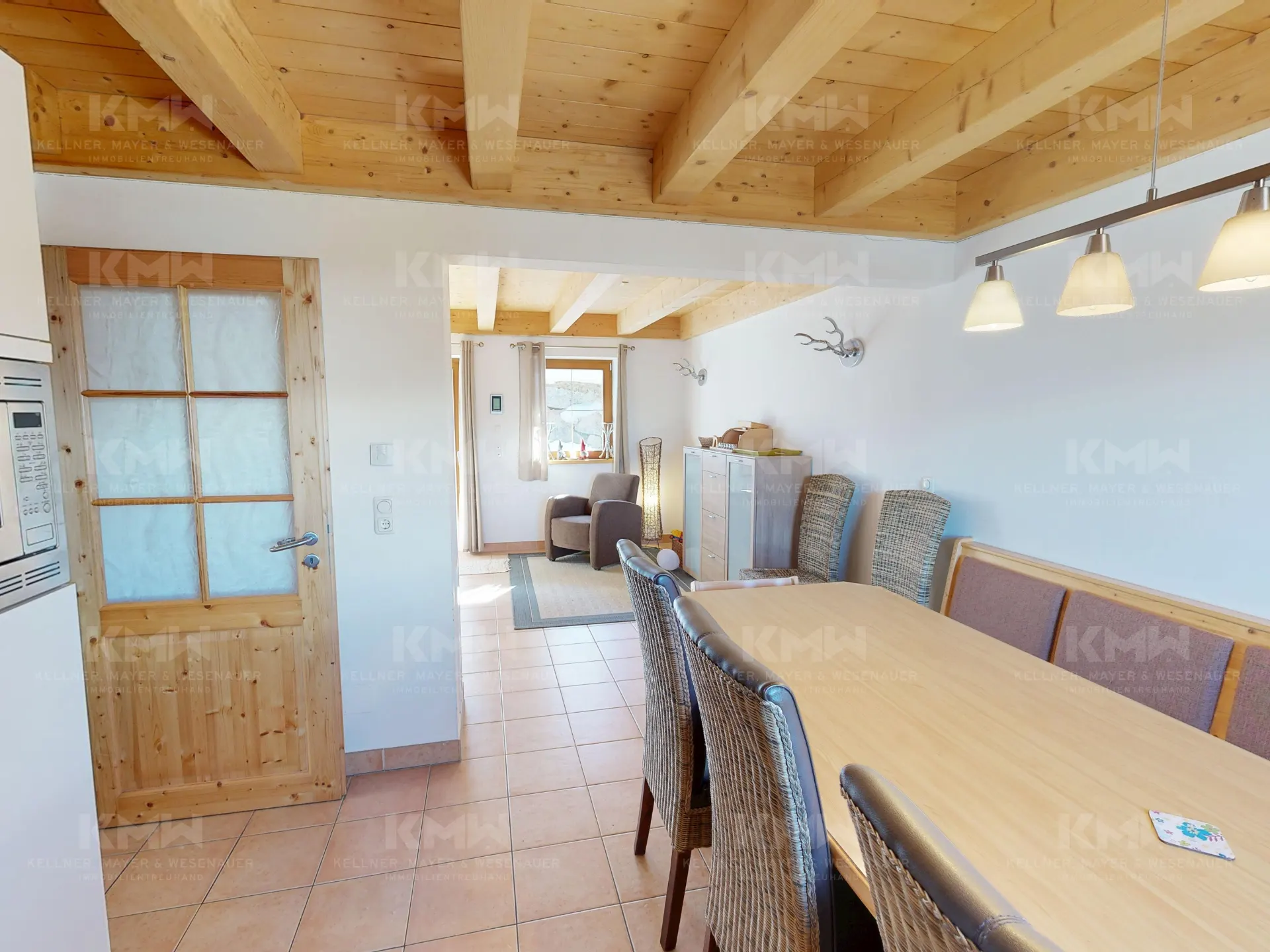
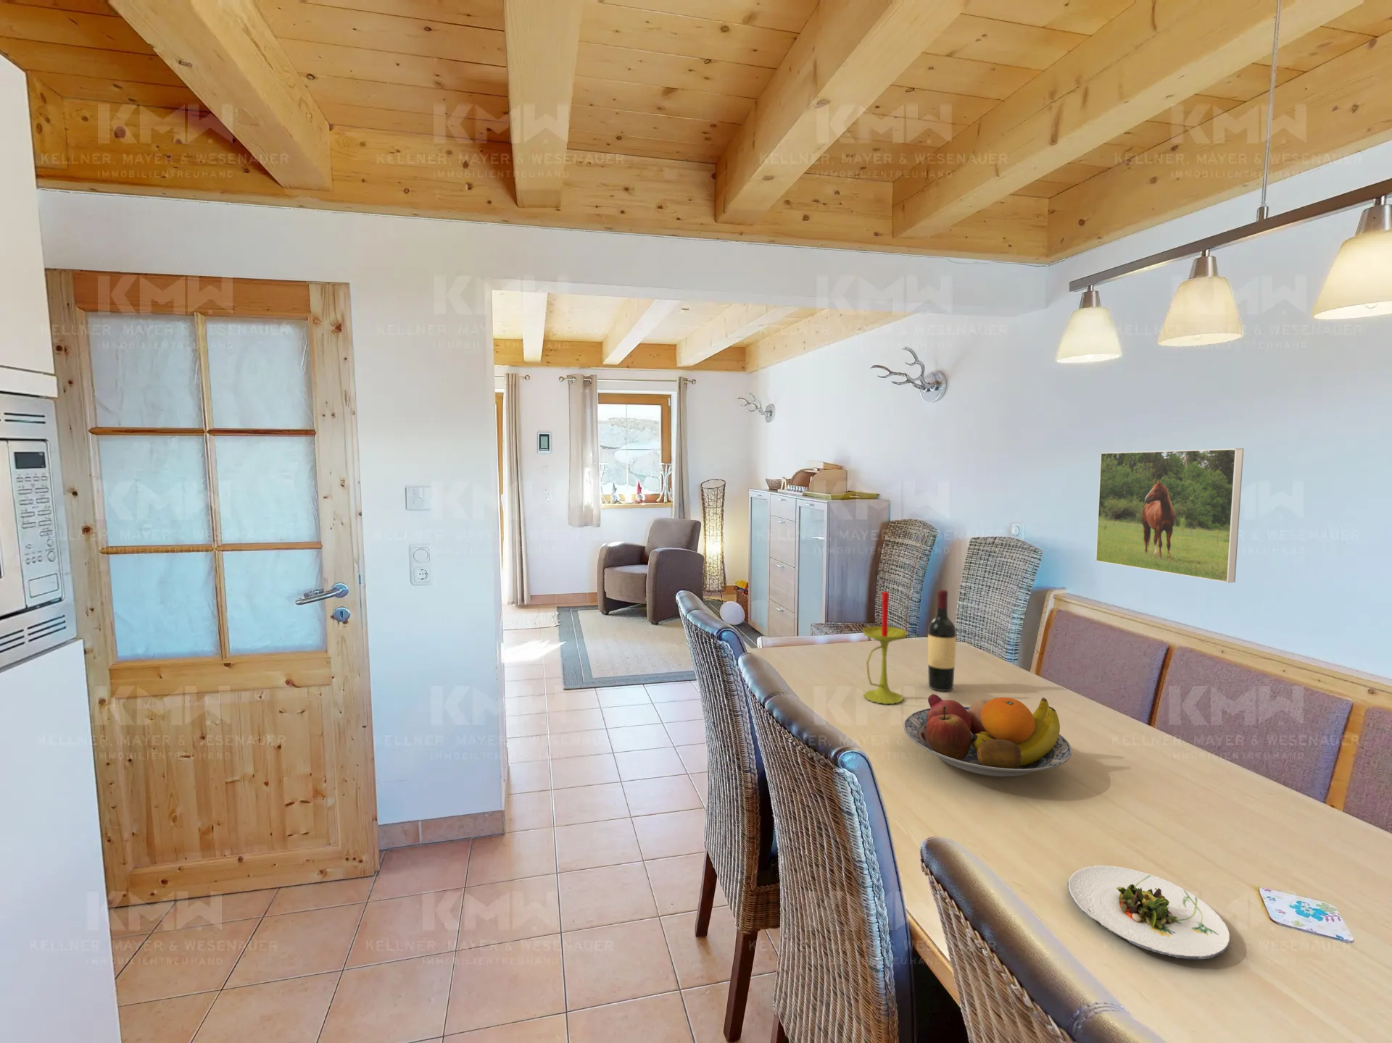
+ fruit bowl (983, 727)
+ salad plate (1145, 901)
+ wine bottle (942, 639)
+ candle (883, 643)
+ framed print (1161, 511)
